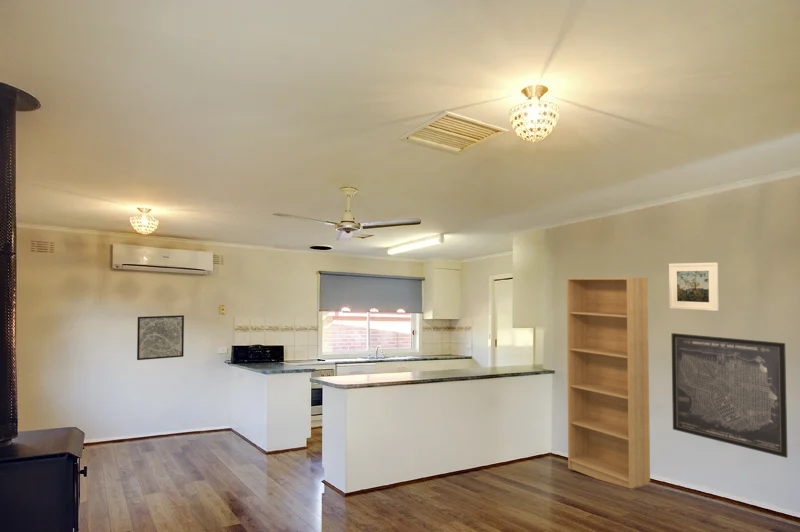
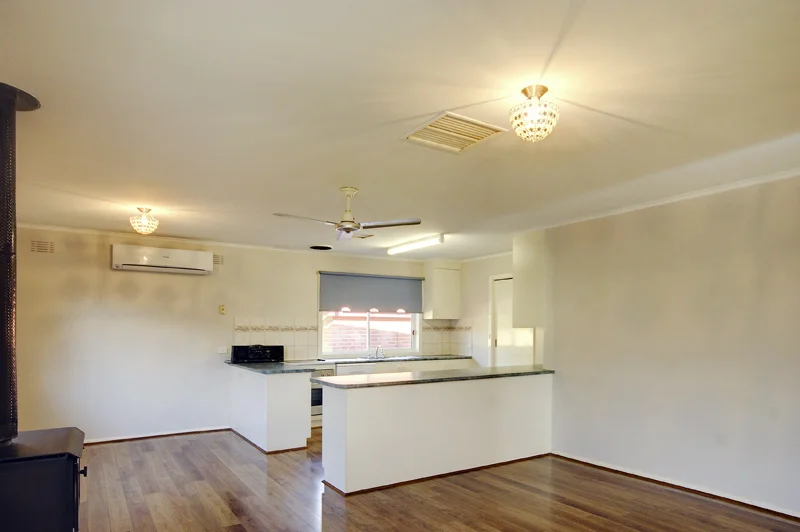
- bookshelf (606, 376)
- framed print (692, 286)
- wall art (724, 389)
- wall art (161, 337)
